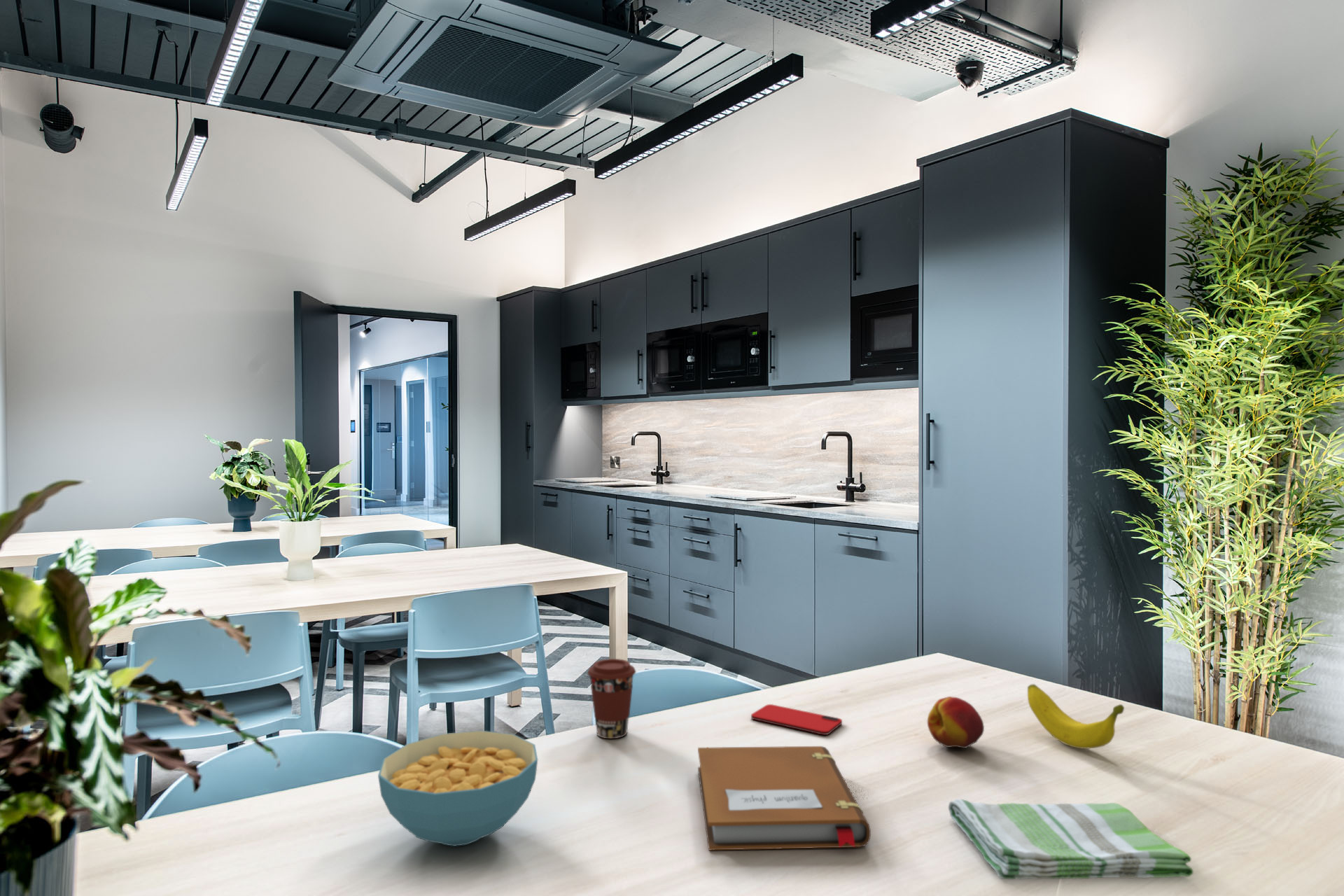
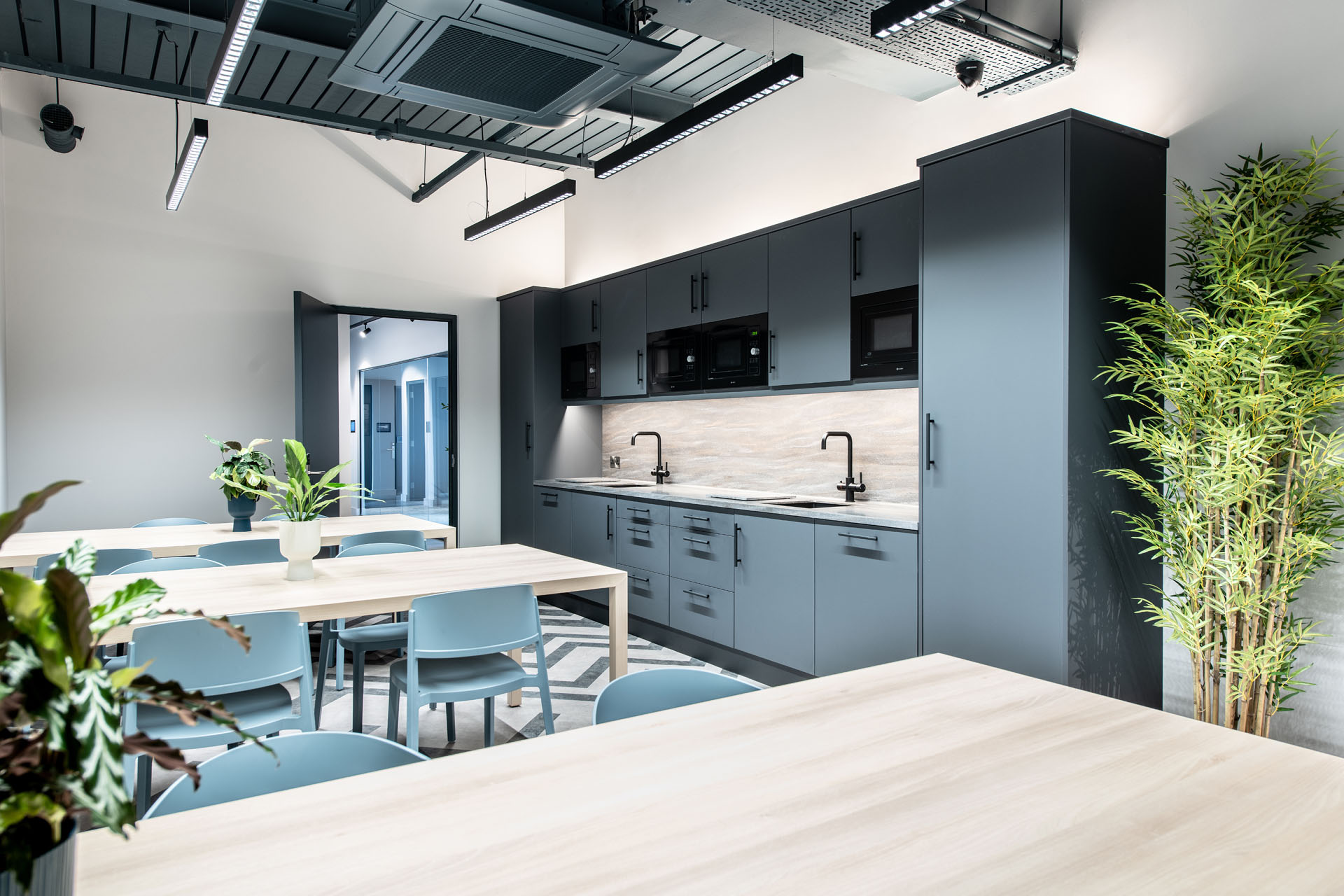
- cereal bowl (460, 797)
- coffee cup (612, 698)
- dish towel (1061, 831)
- smartphone (796, 718)
- banana (1071, 718)
- fruit (955, 722)
- notebook (776, 794)
